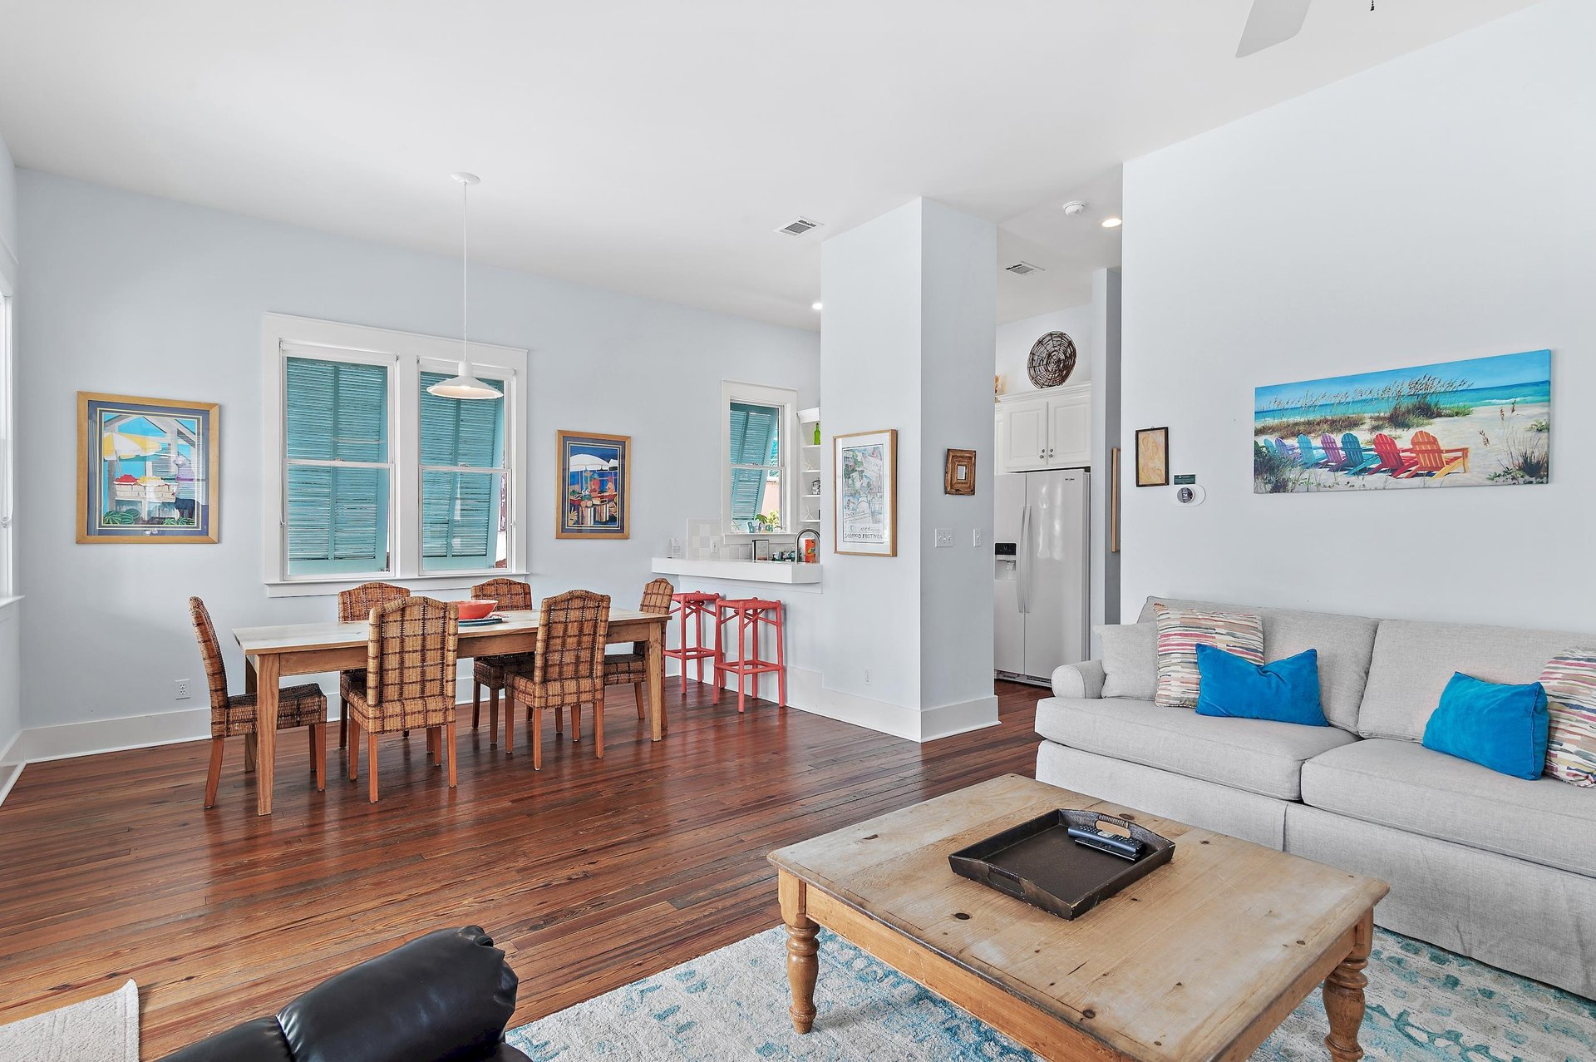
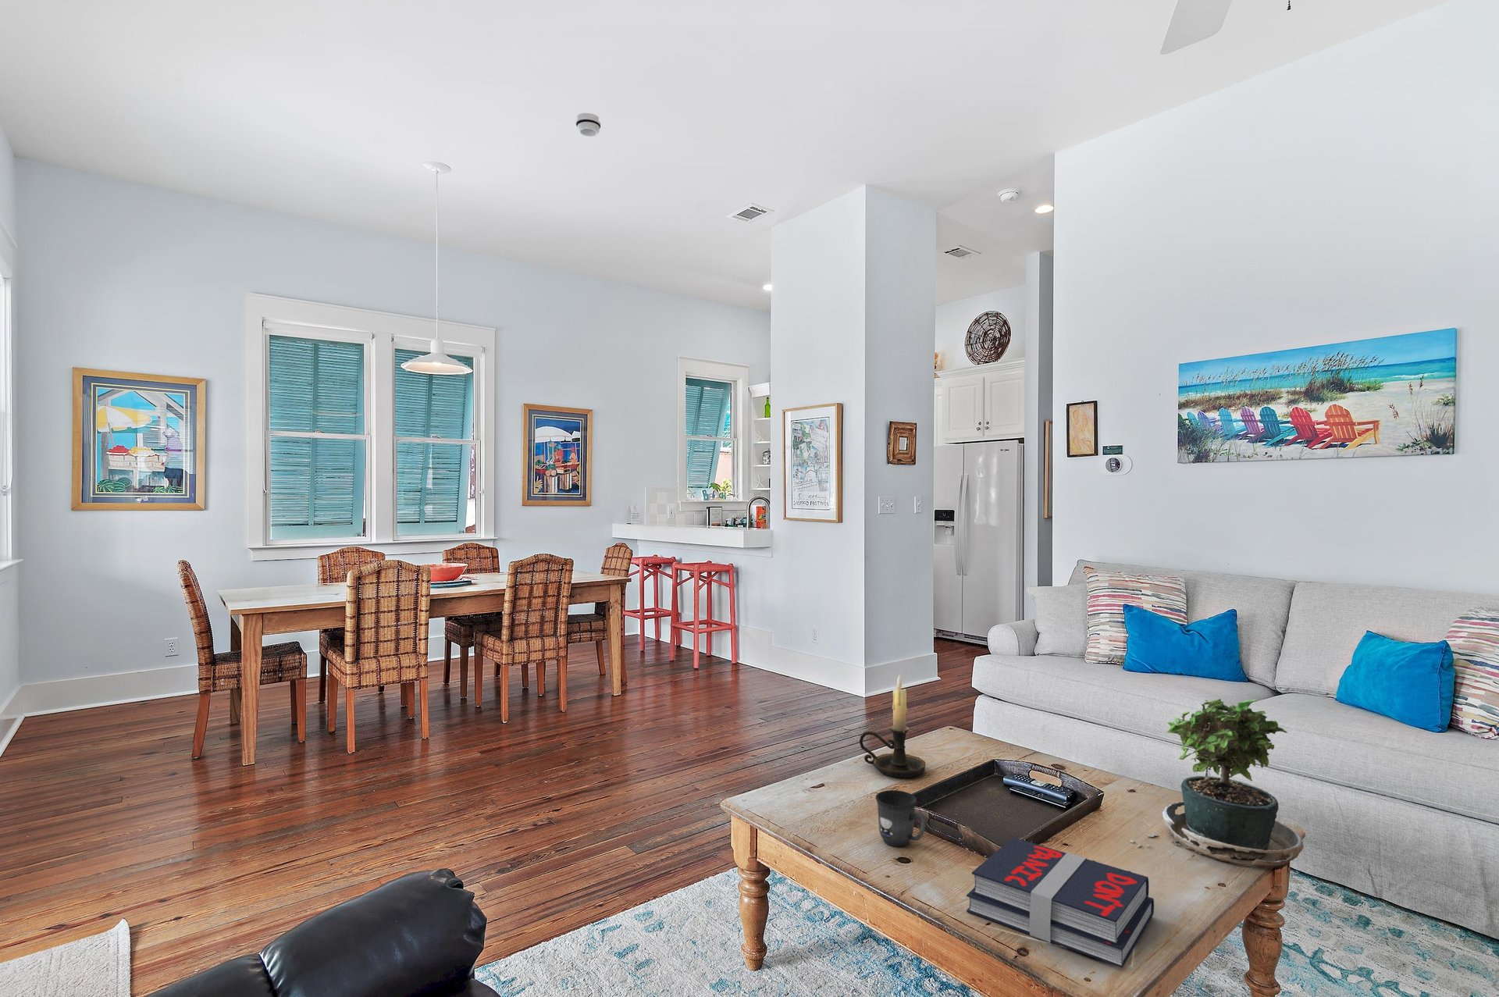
+ potted plant (1221, 768)
+ candle holder (894, 721)
+ mug (901, 821)
+ smoke detector (588, 125)
+ book (1059, 894)
